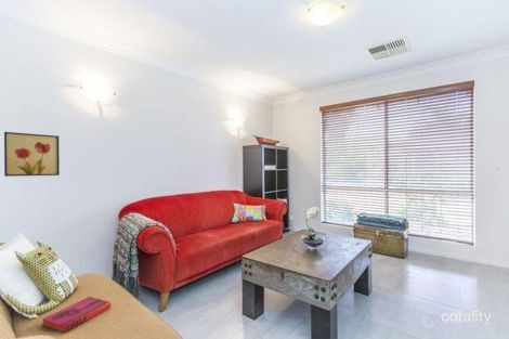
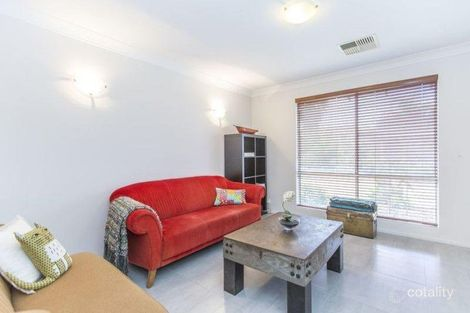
- wall art (32, 155)
- hardback book (78, 313)
